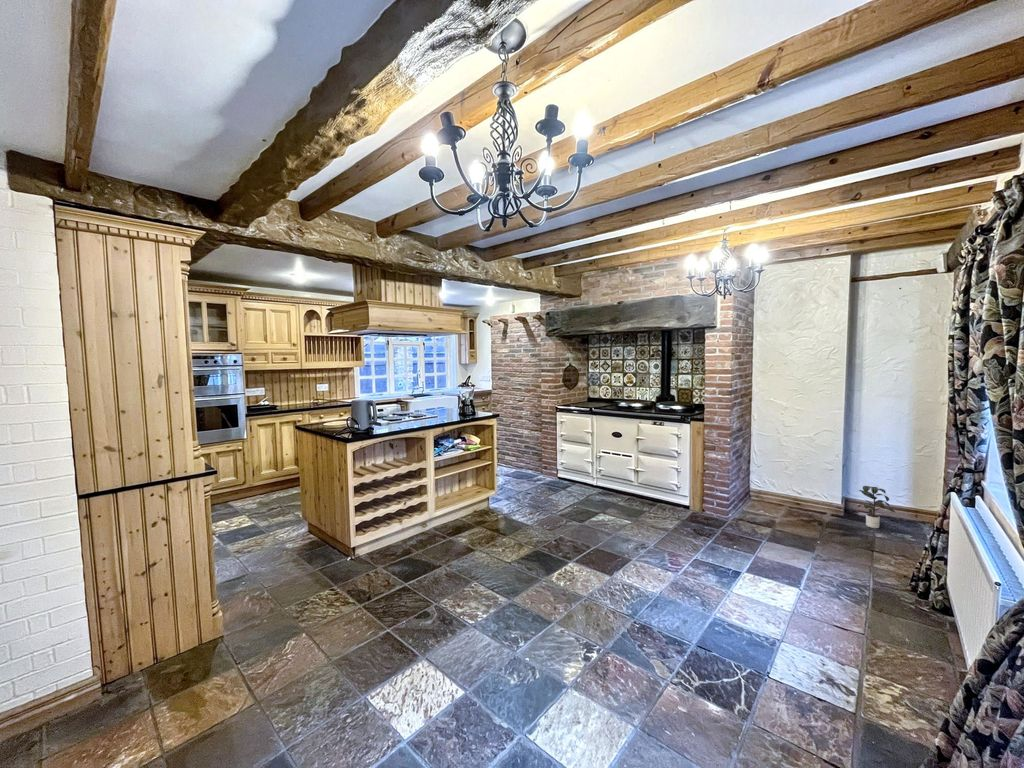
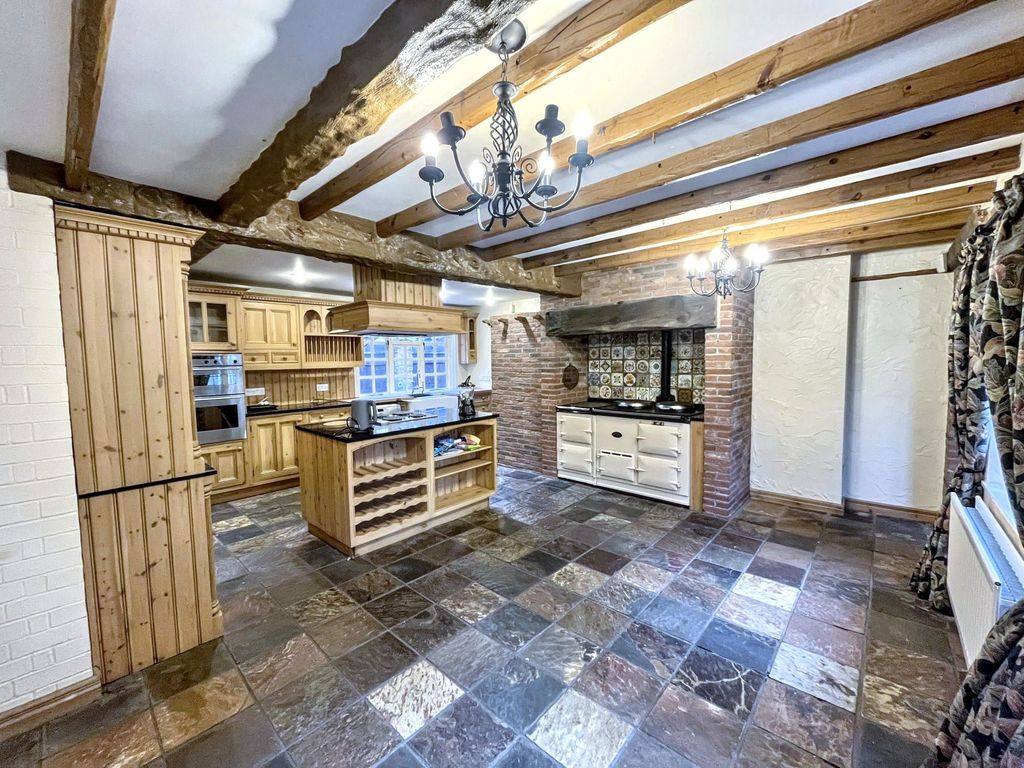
- potted plant (877, 504)
